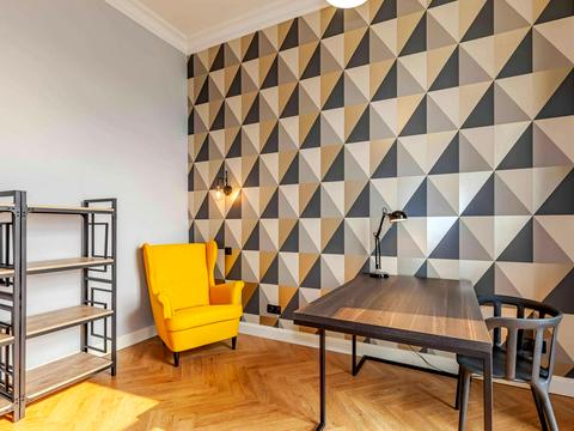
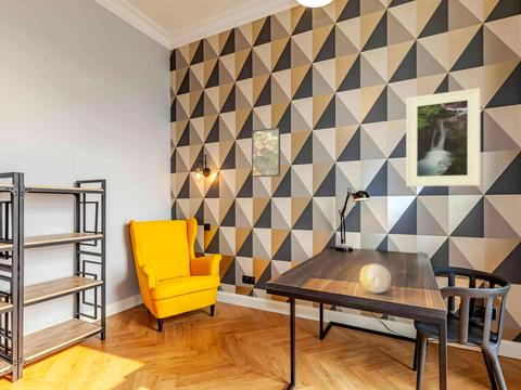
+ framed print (441, 139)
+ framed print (265, 153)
+ decorative ball (374, 277)
